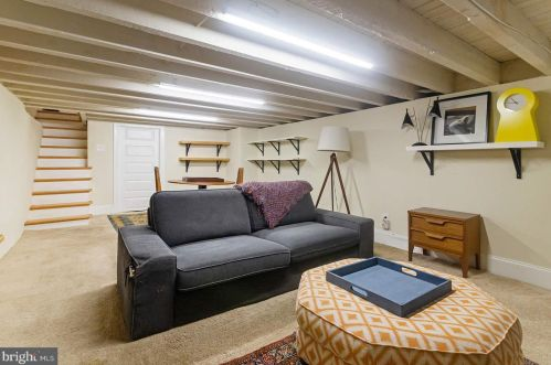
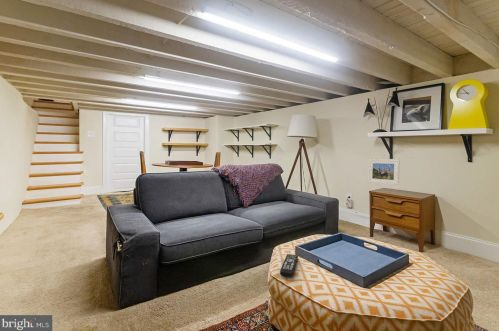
+ remote control (289, 264)
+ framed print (383, 171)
